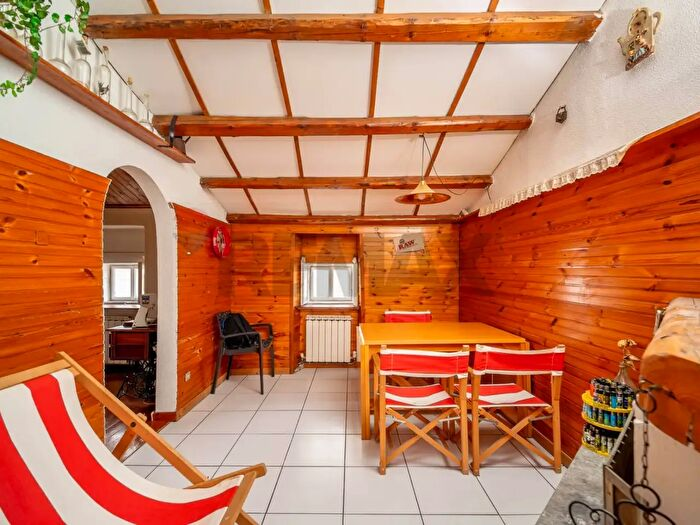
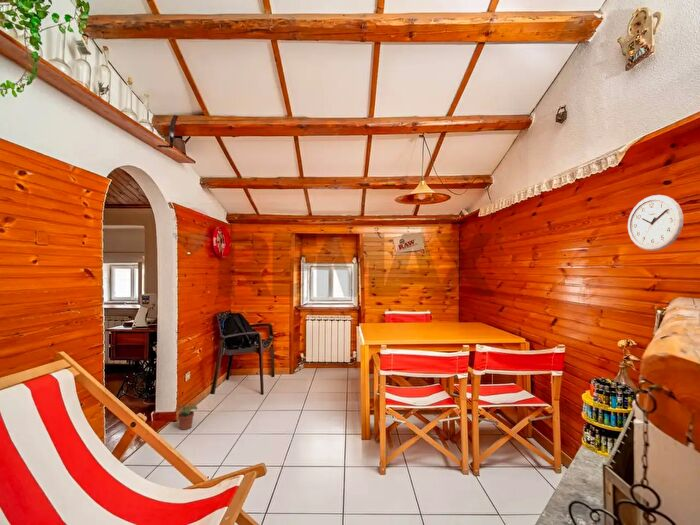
+ potted plant (187, 416)
+ wall clock (652, 223)
